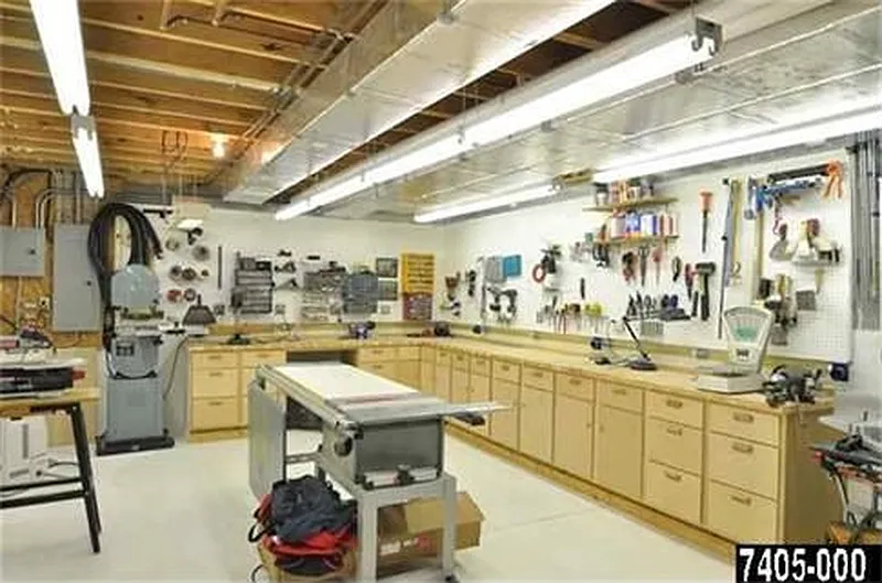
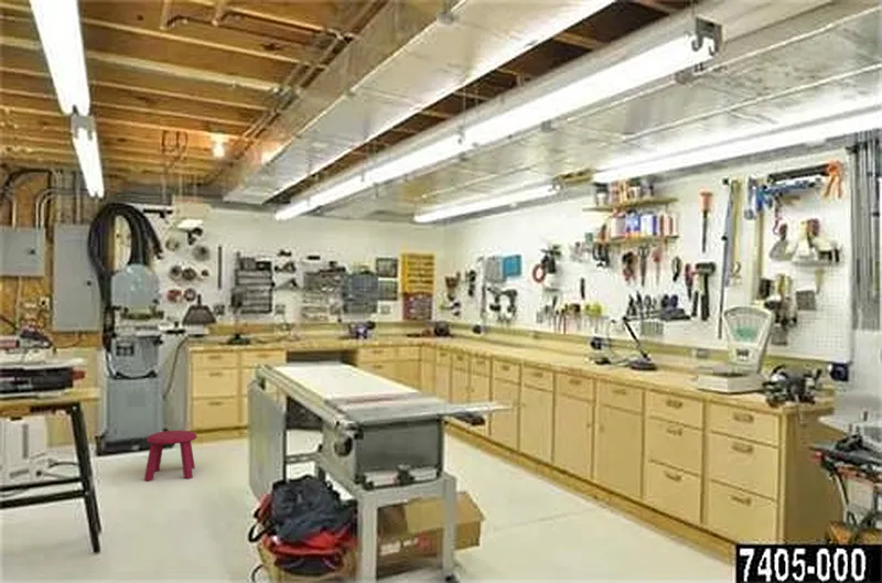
+ stool (181, 454)
